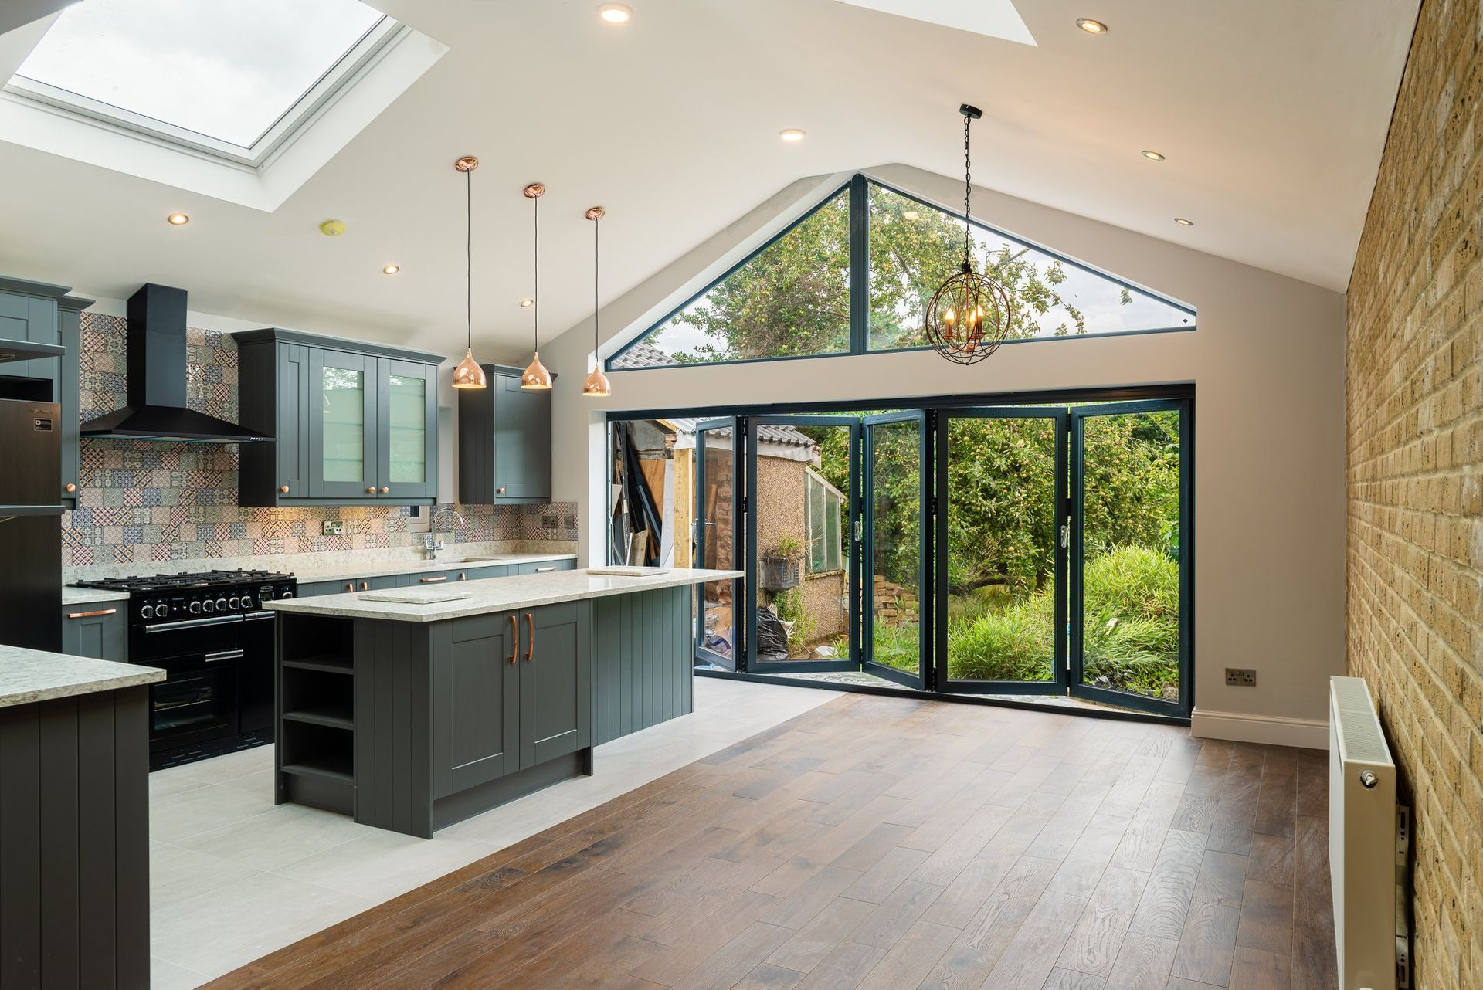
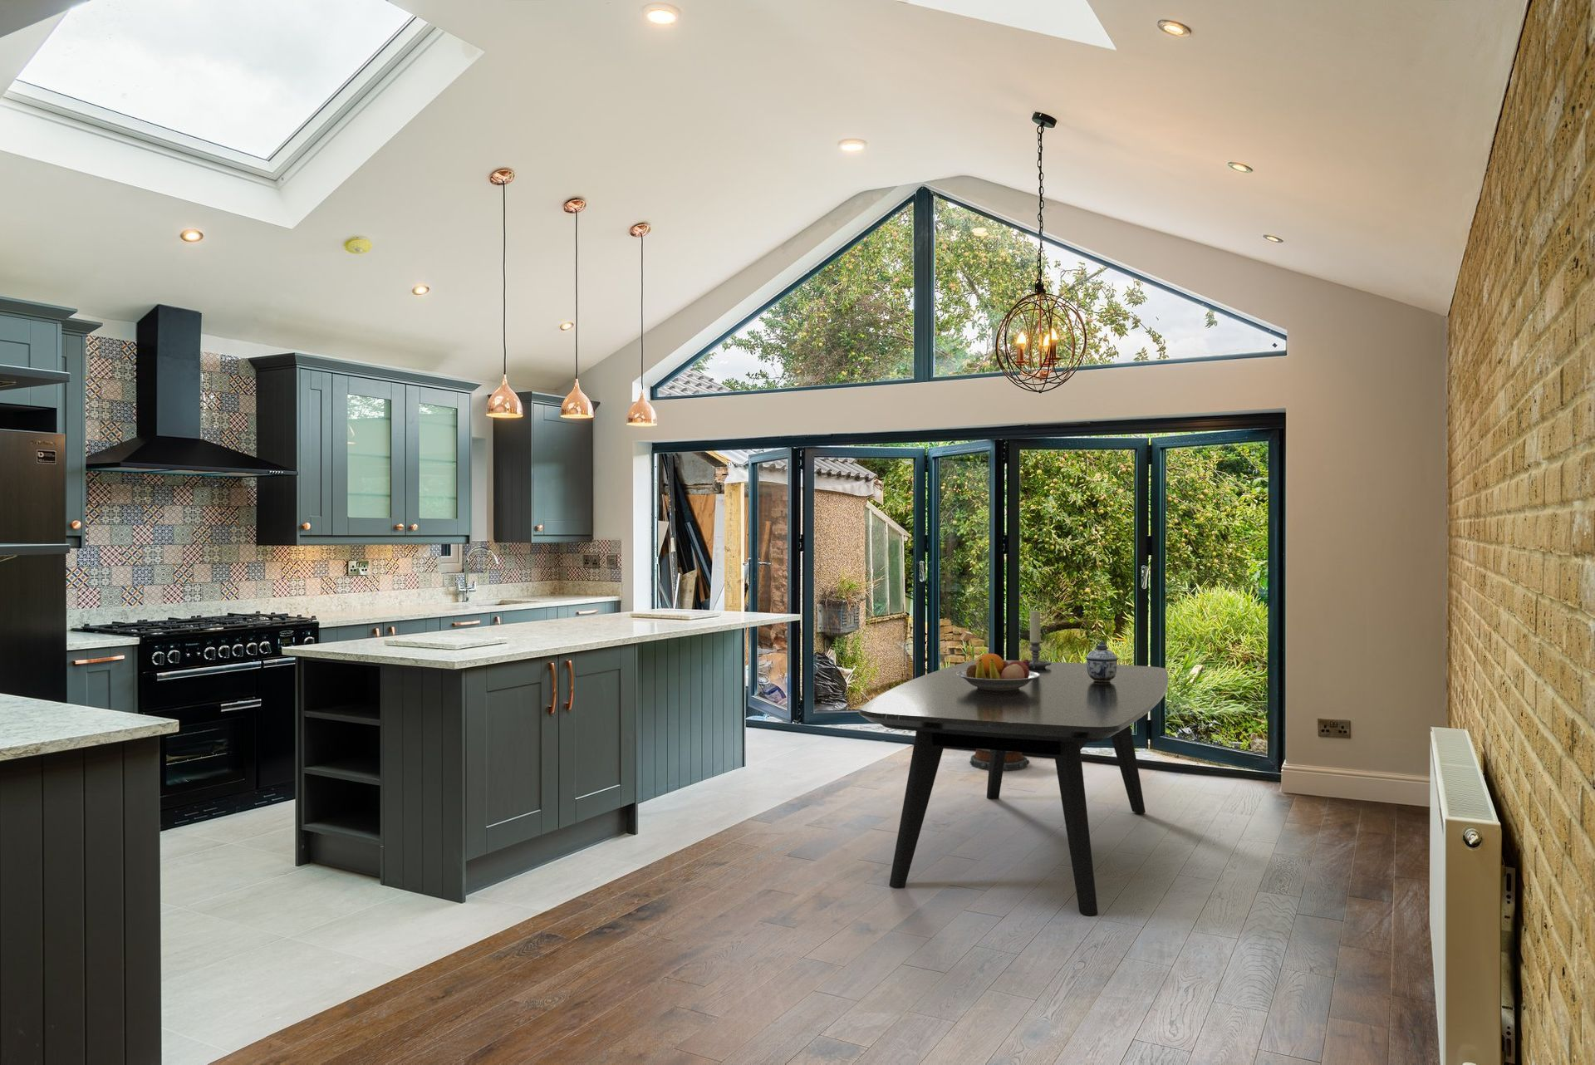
+ fruit bowl (997, 669)
+ dining table (1034, 752)
+ lidded jar (1102, 660)
+ candle holder (1034, 638)
+ bucket (989, 749)
